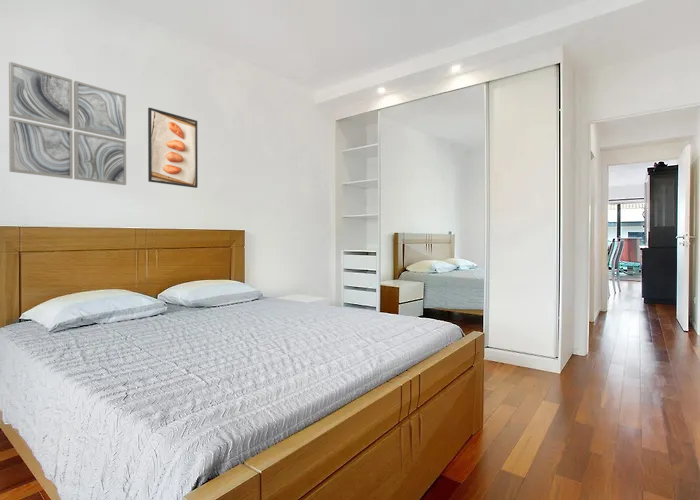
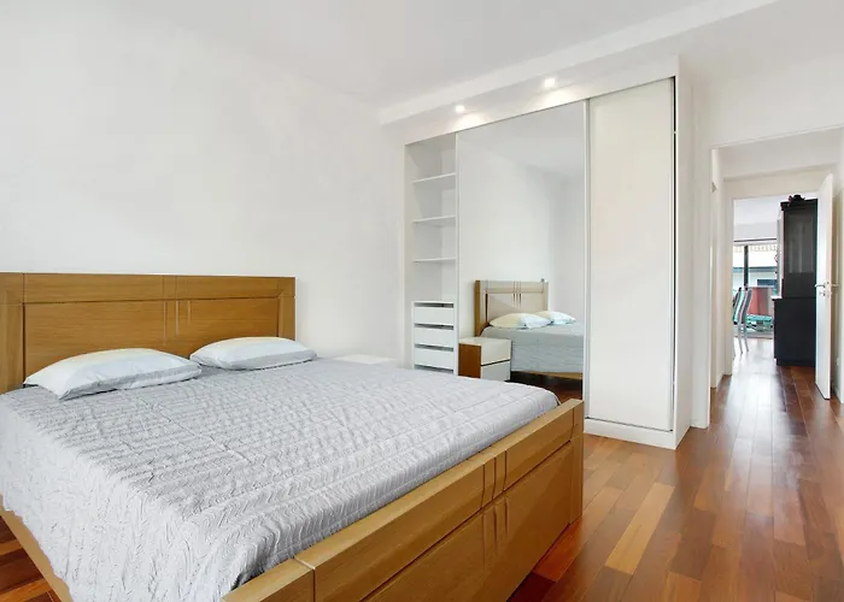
- wall art (74, 128)
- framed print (174, 149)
